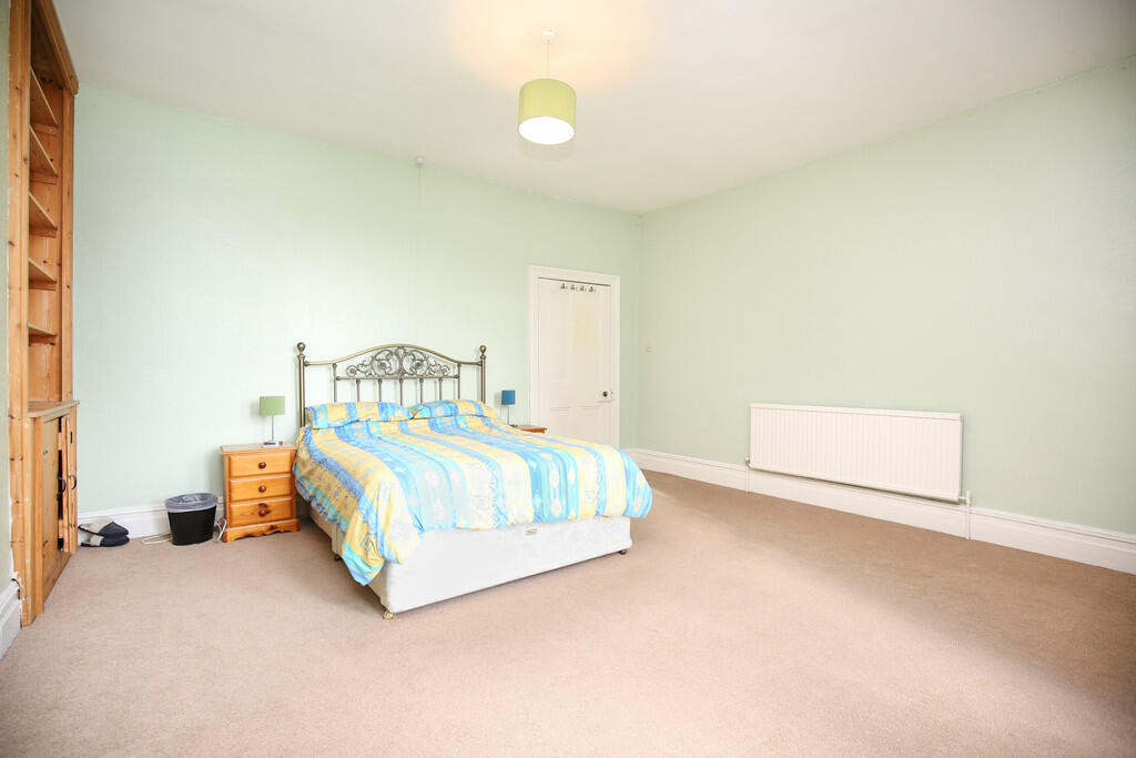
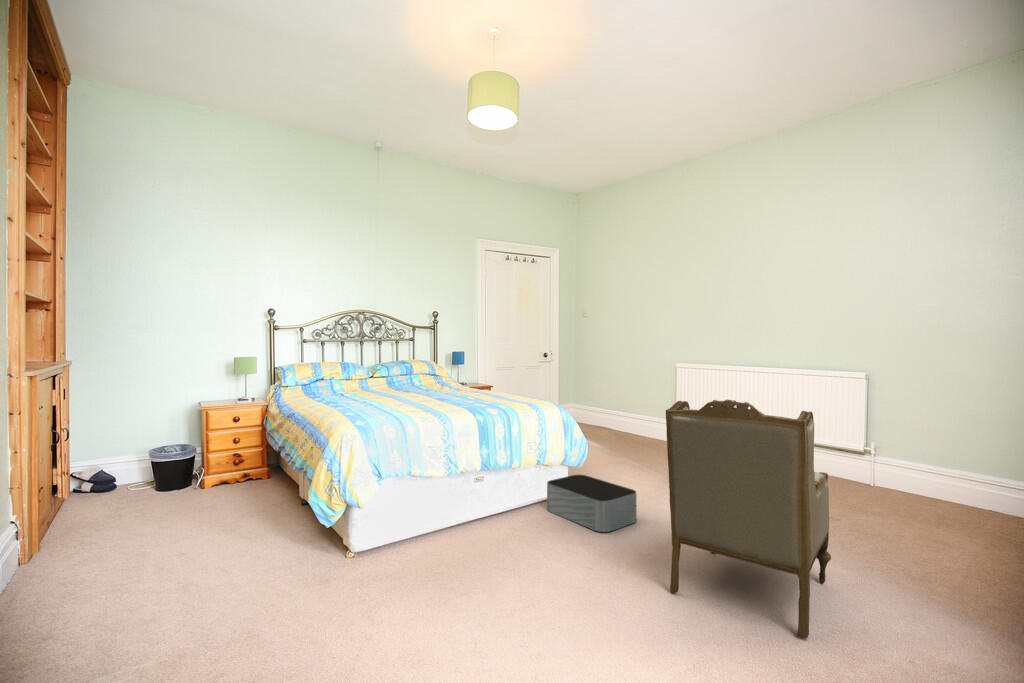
+ armchair (749, 491)
+ storage bin (590, 500)
